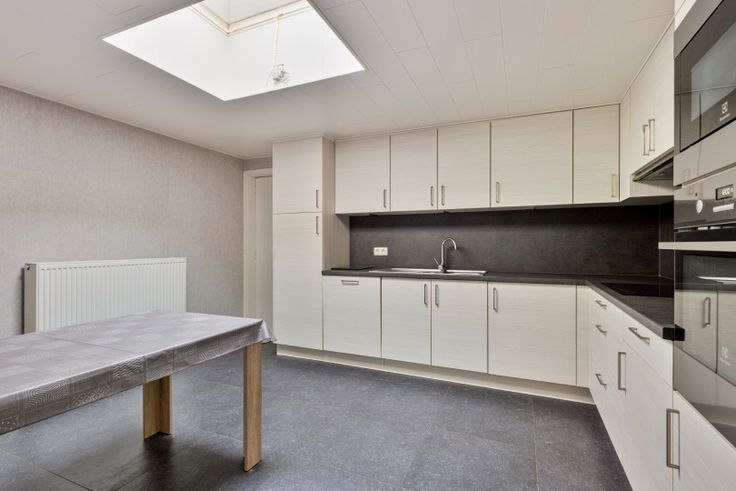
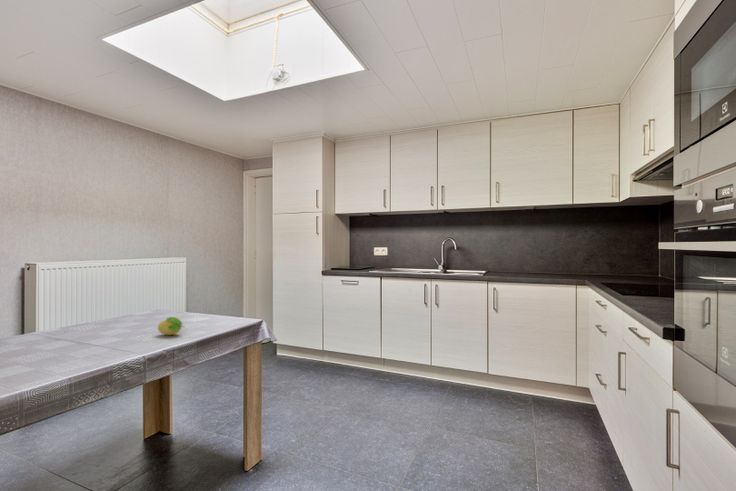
+ fruit (170, 326)
